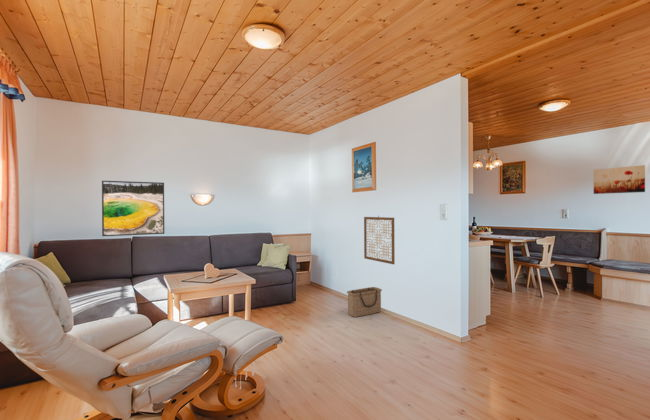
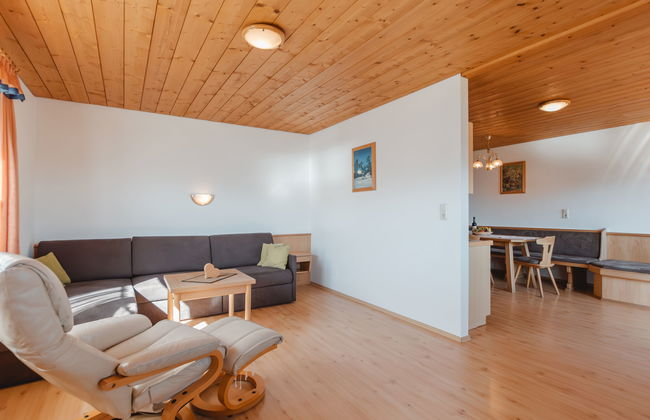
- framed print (134, 208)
- wall art (378, 237)
- basket (364, 301)
- wall art (618, 180)
